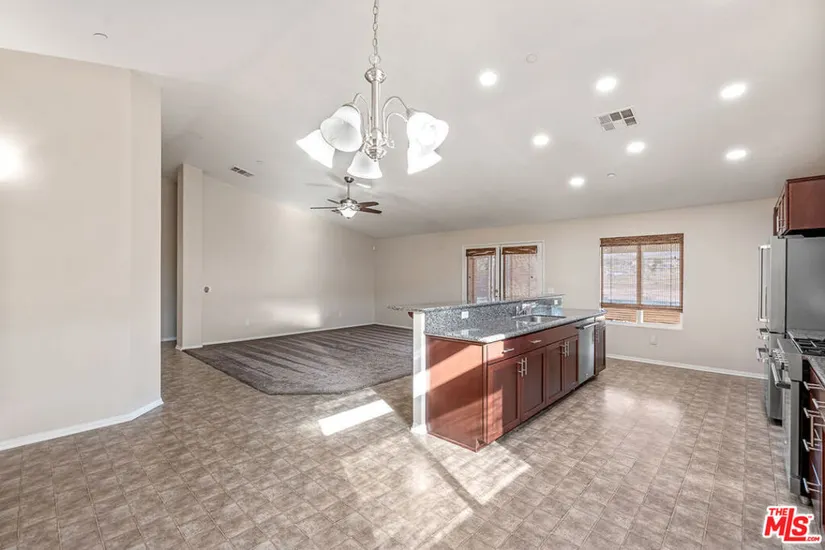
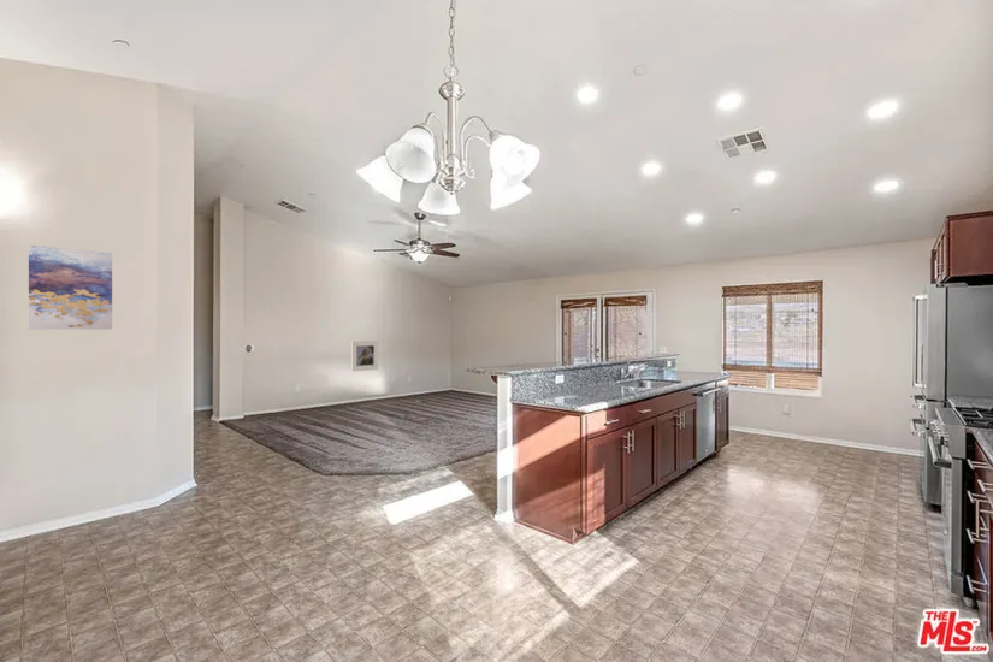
+ wall art (72, 289)
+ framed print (365, 355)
